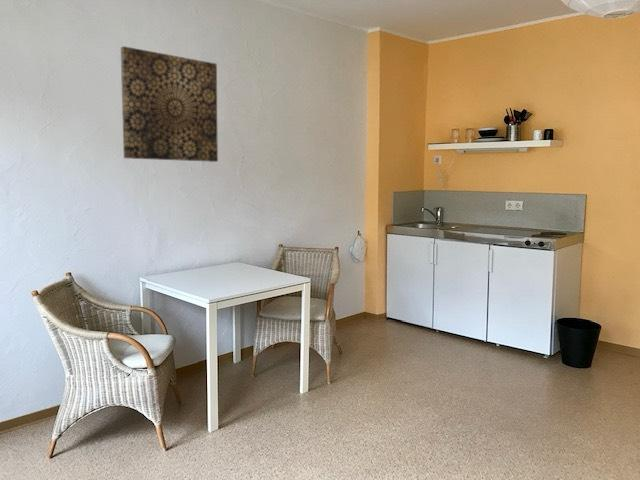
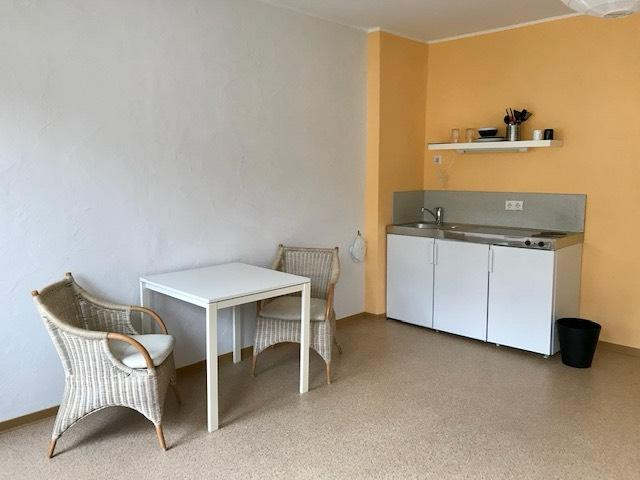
- wall art (172, 108)
